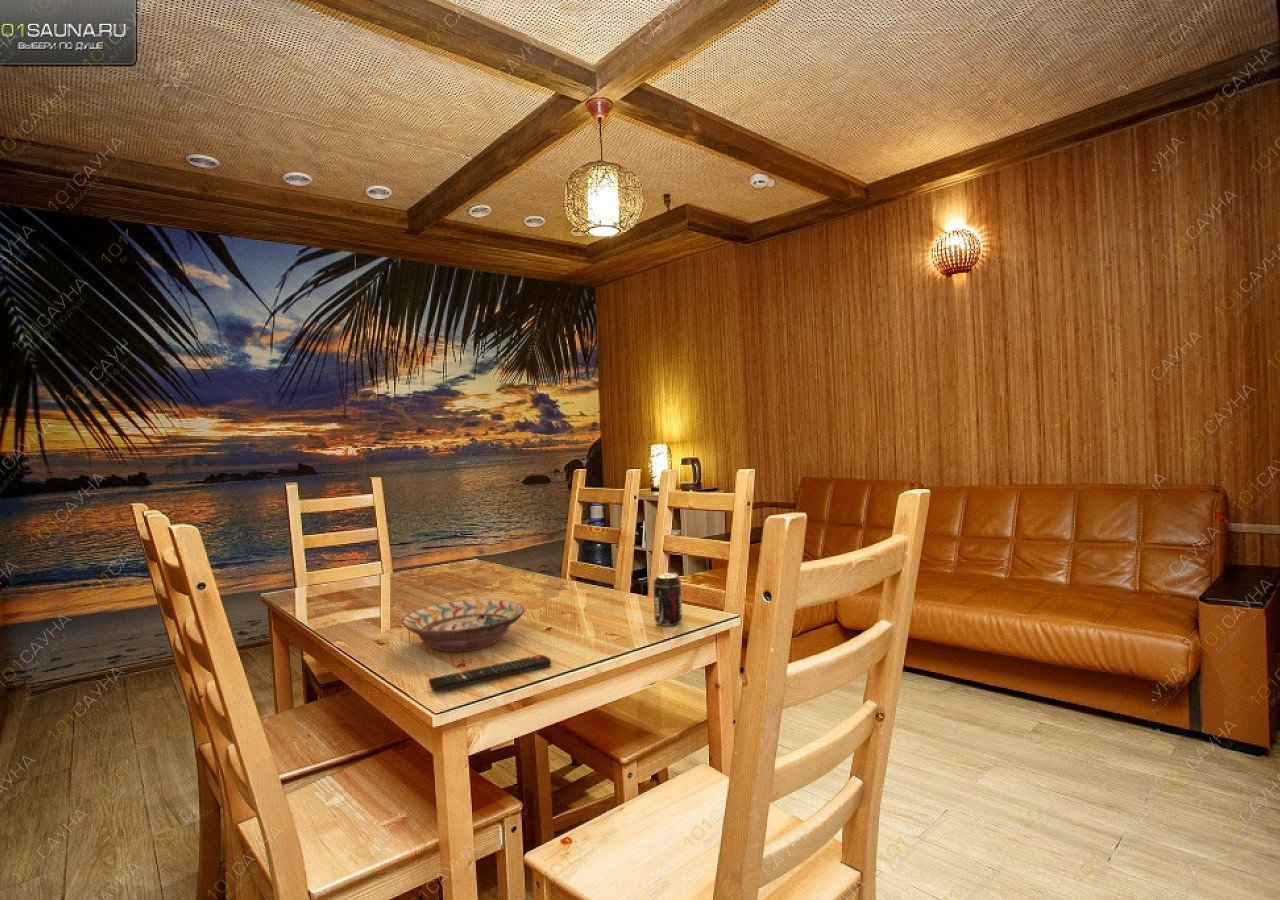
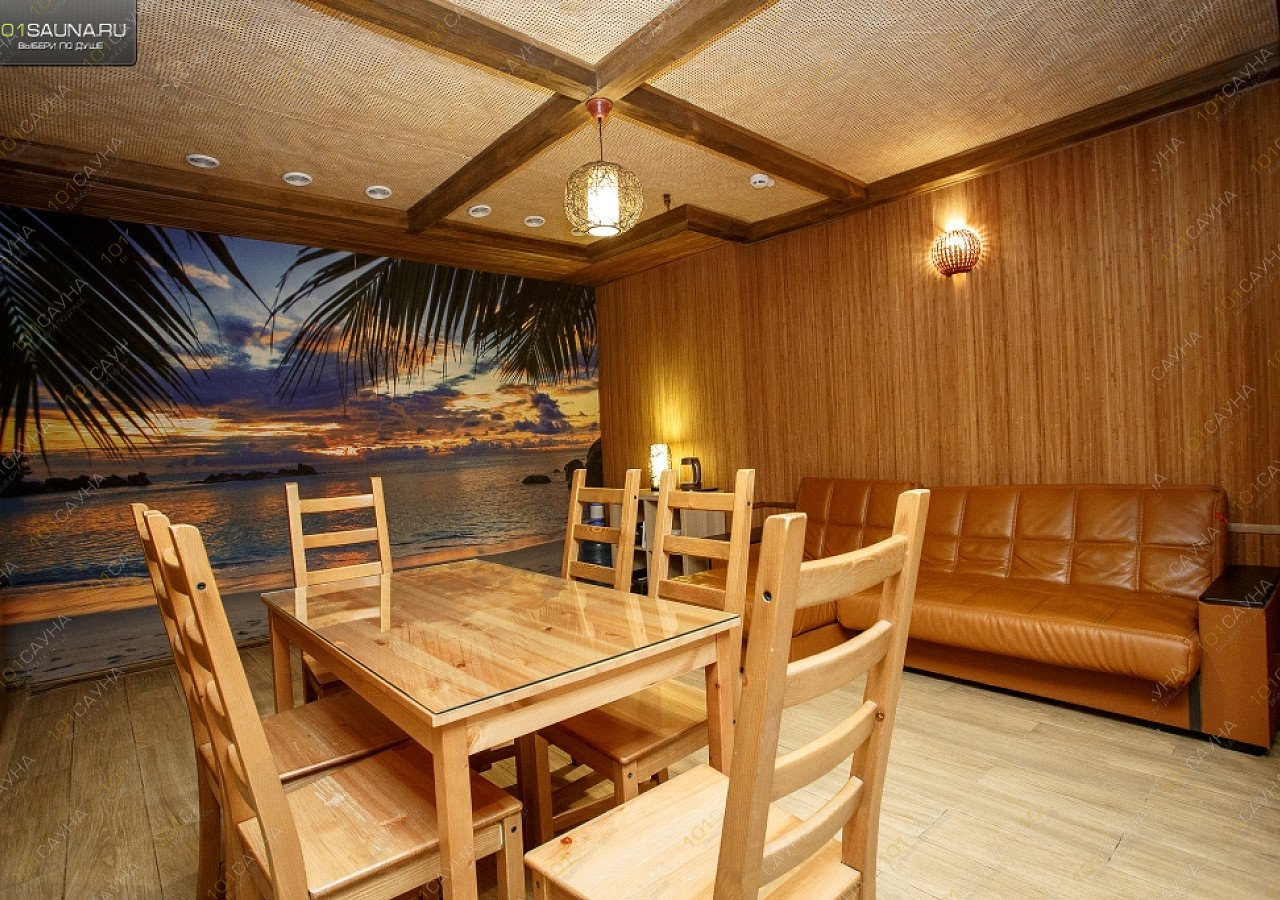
- beverage can (667, 599)
- remote control (493, 672)
- decorative bowl (464, 628)
